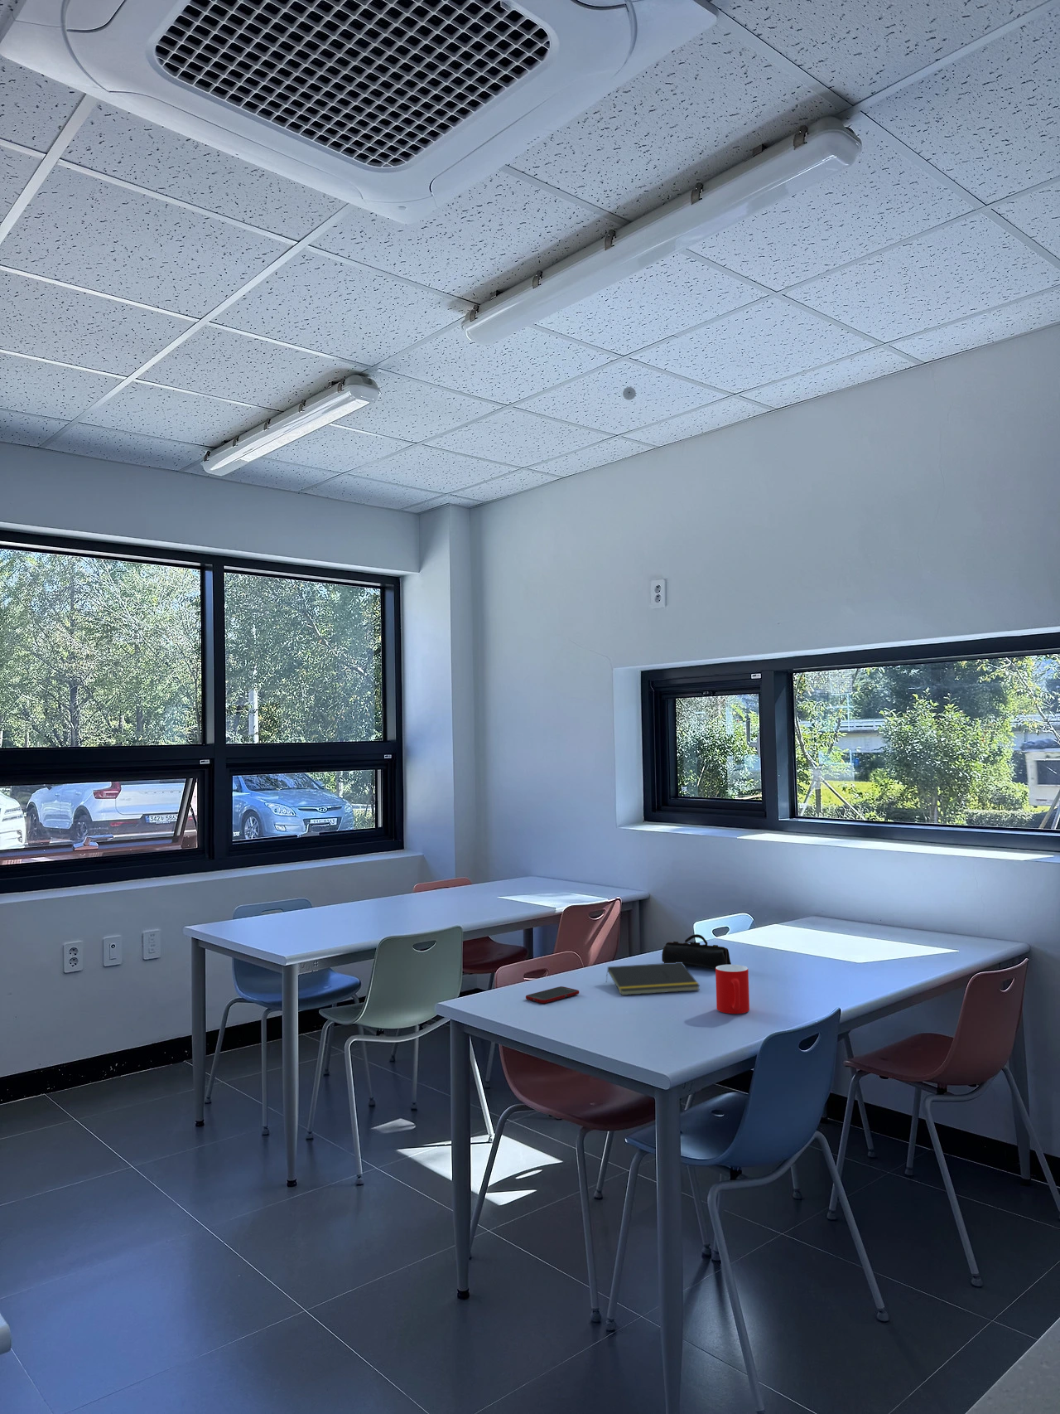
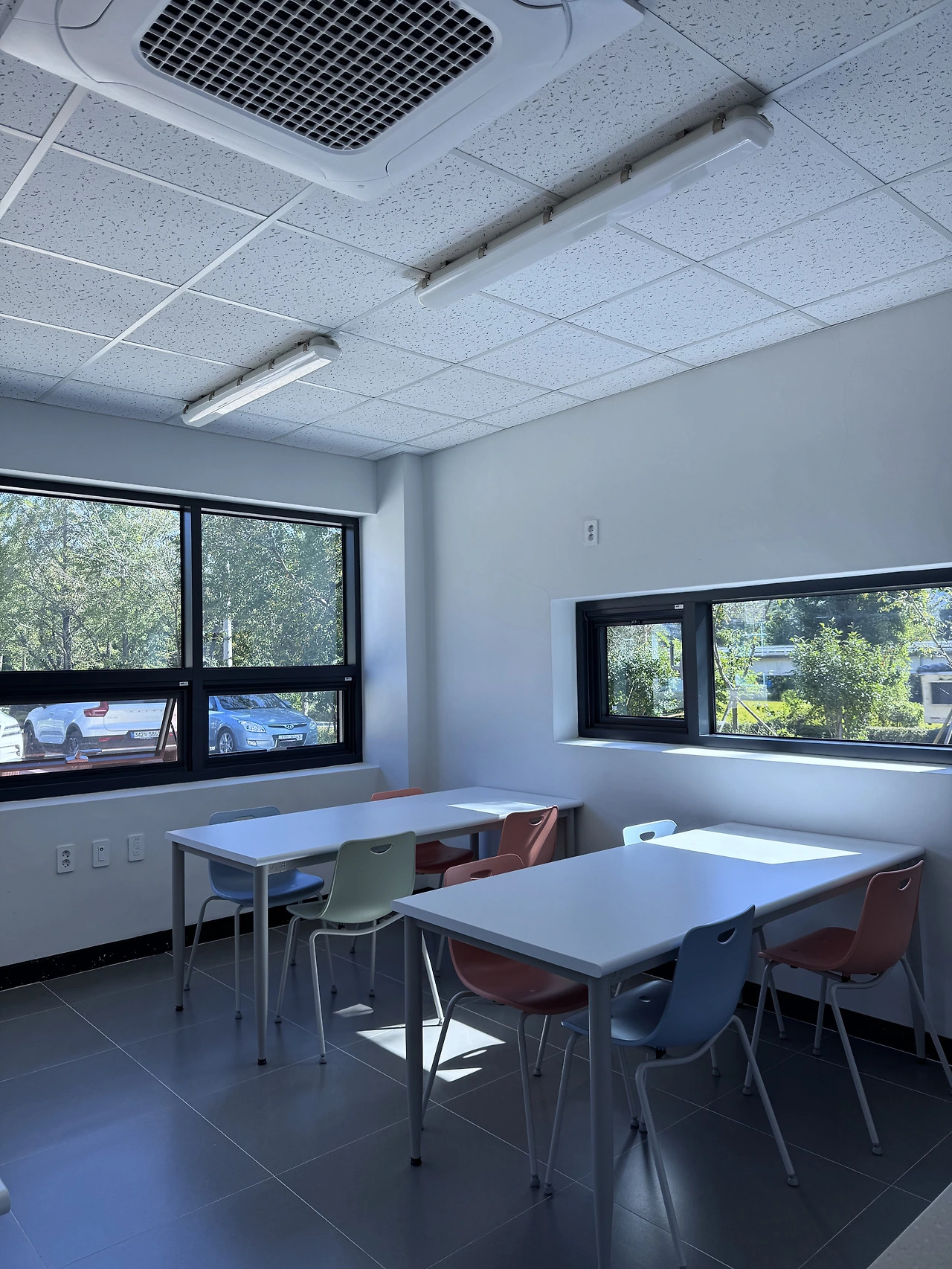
- notepad (652, 978)
- pencil case (695, 949)
- cup (733, 991)
- cell phone (552, 995)
- smoke detector (629, 393)
